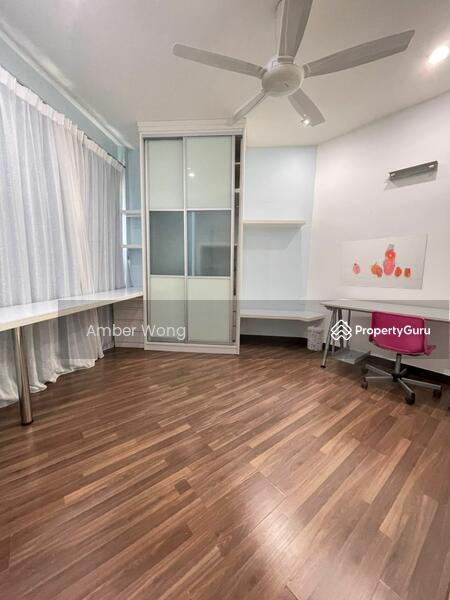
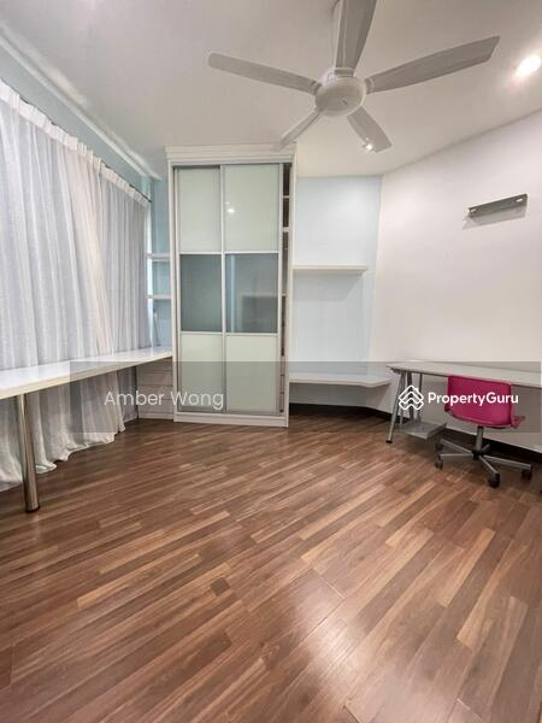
- trash can (315, 337)
- wall art (378, 263)
